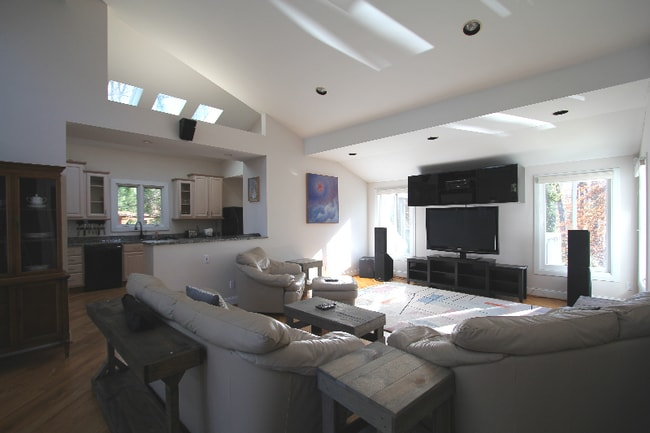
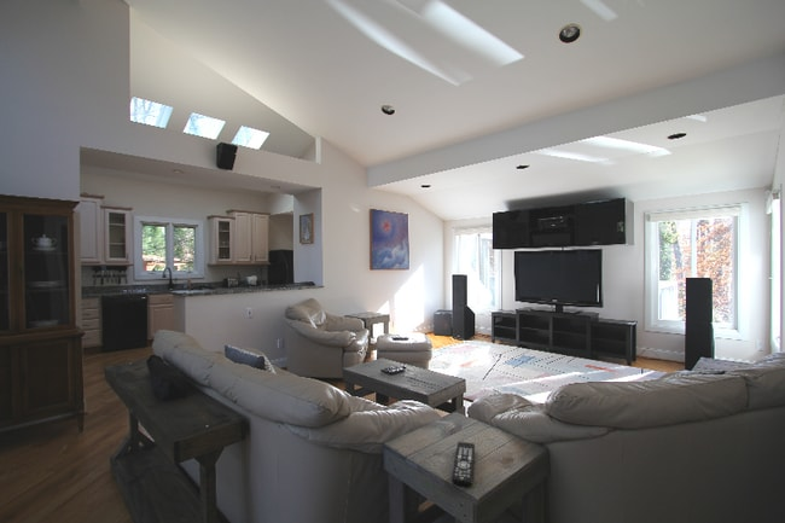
+ remote control (464, 463)
